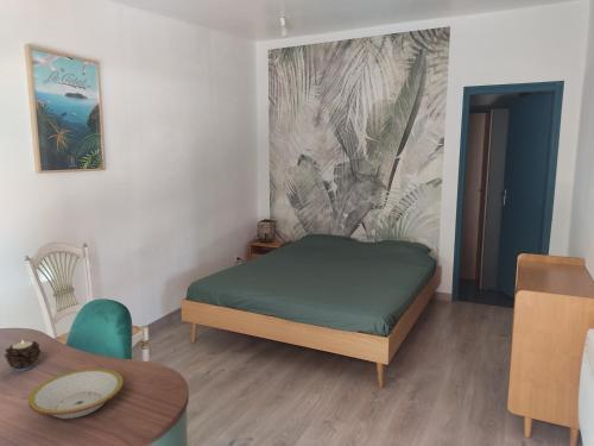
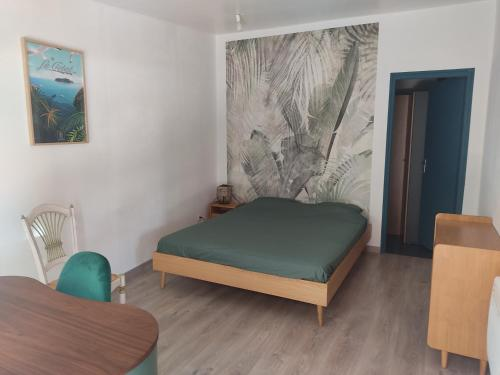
- candle (23, 353)
- bowl (77, 396)
